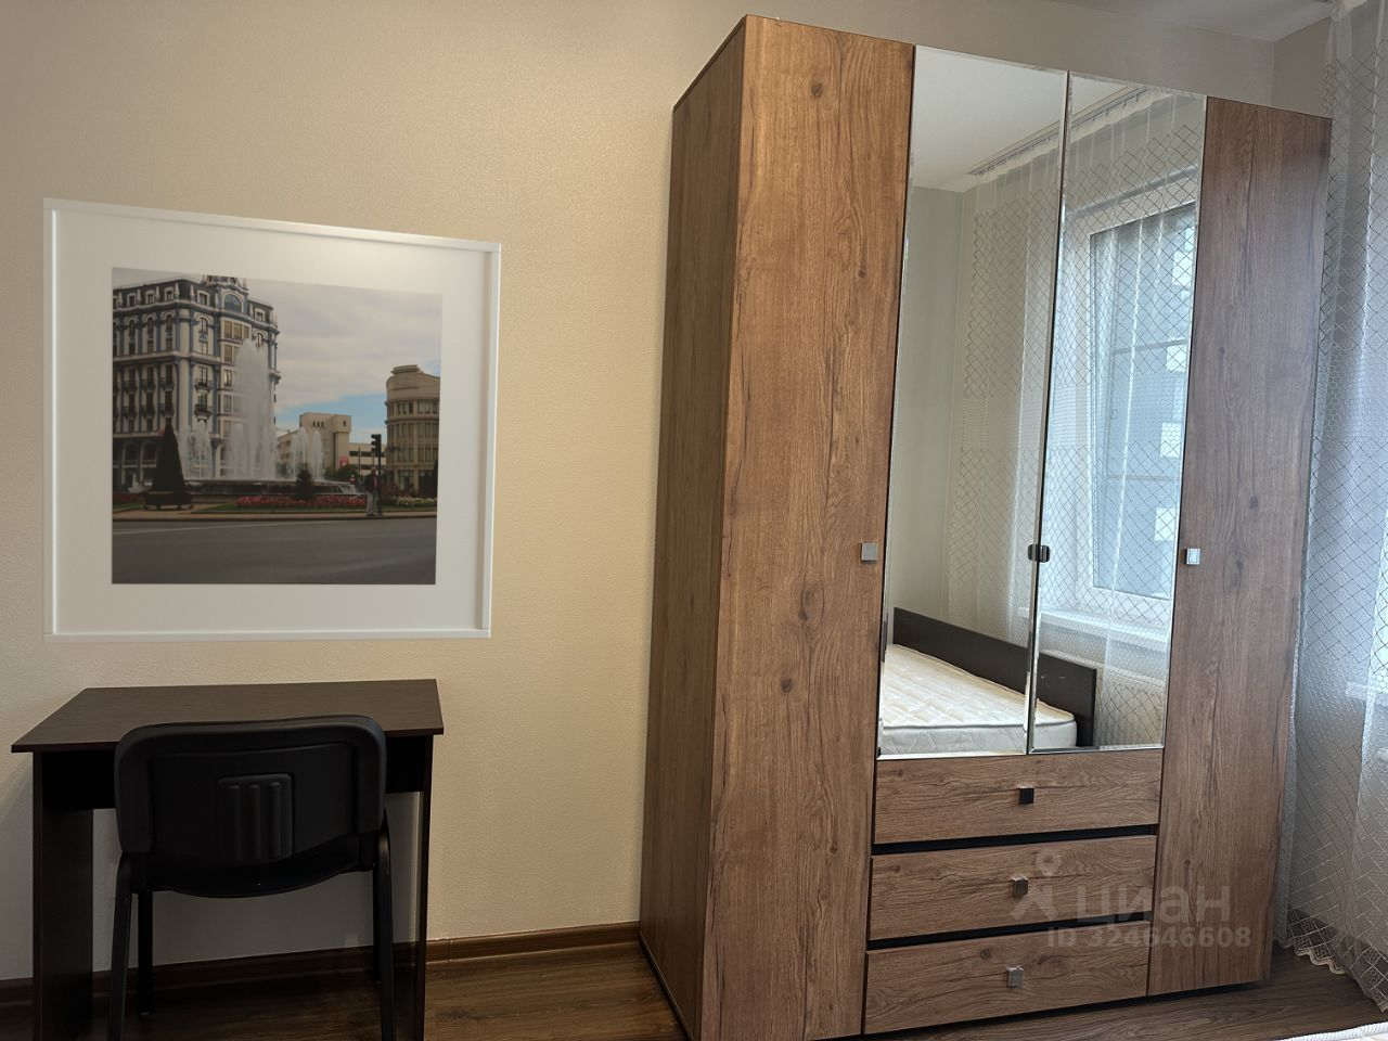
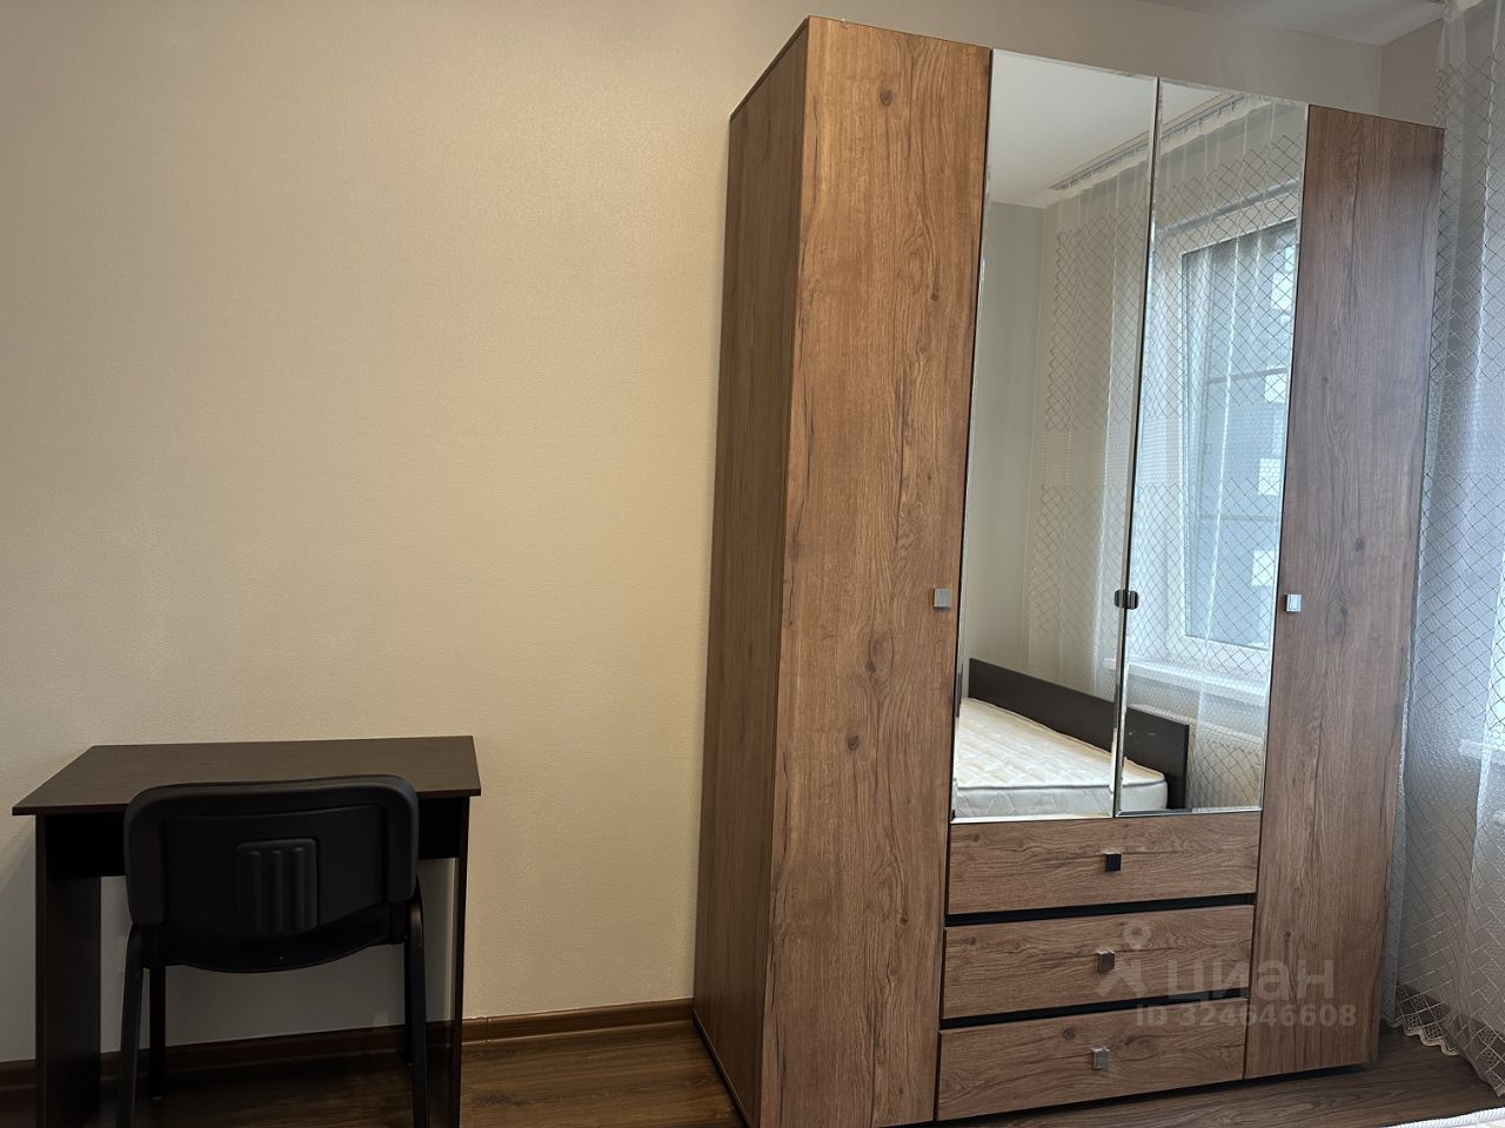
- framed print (283, 434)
